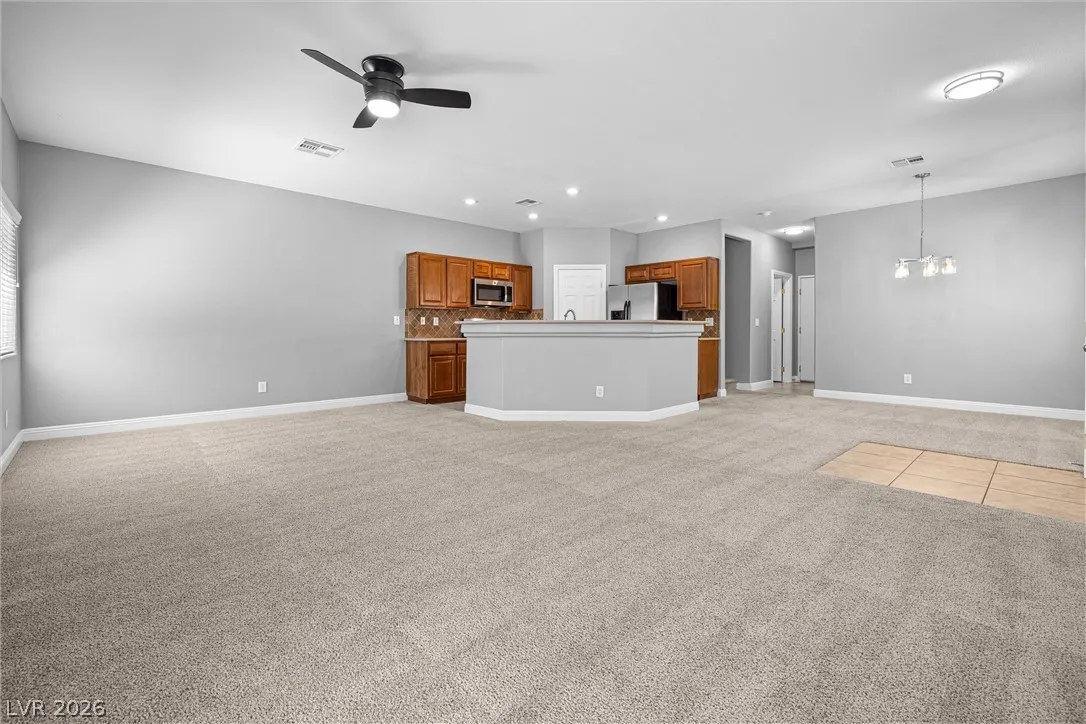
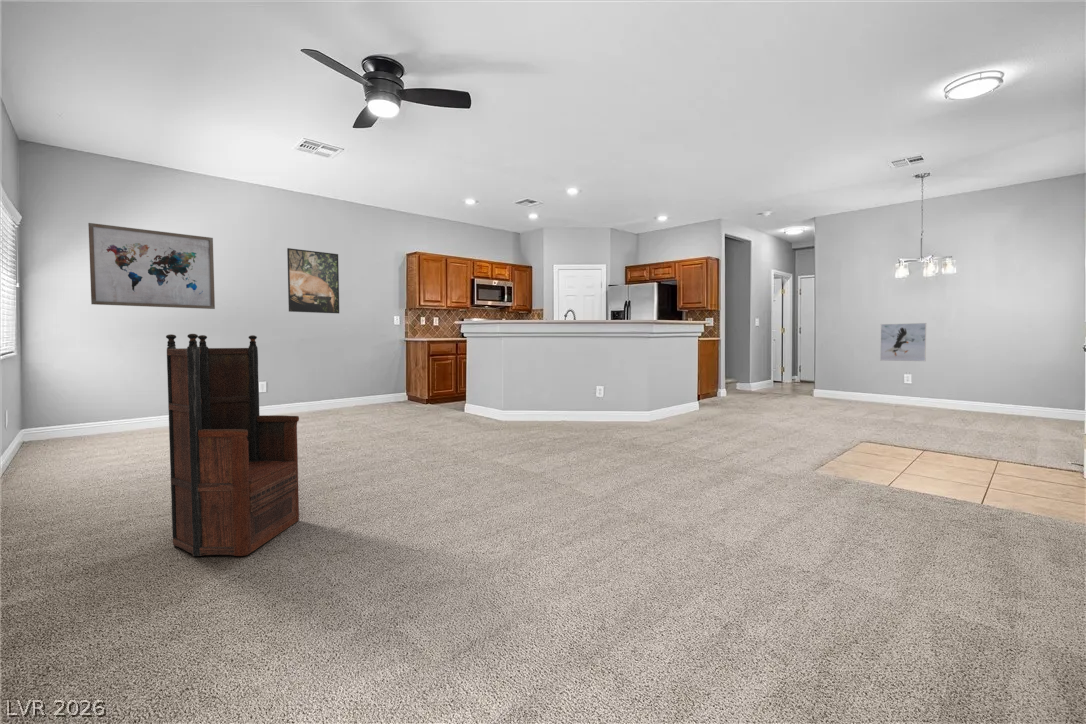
+ wall art (156, 268)
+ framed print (902, 342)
+ armchair (230, 436)
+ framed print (314, 281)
